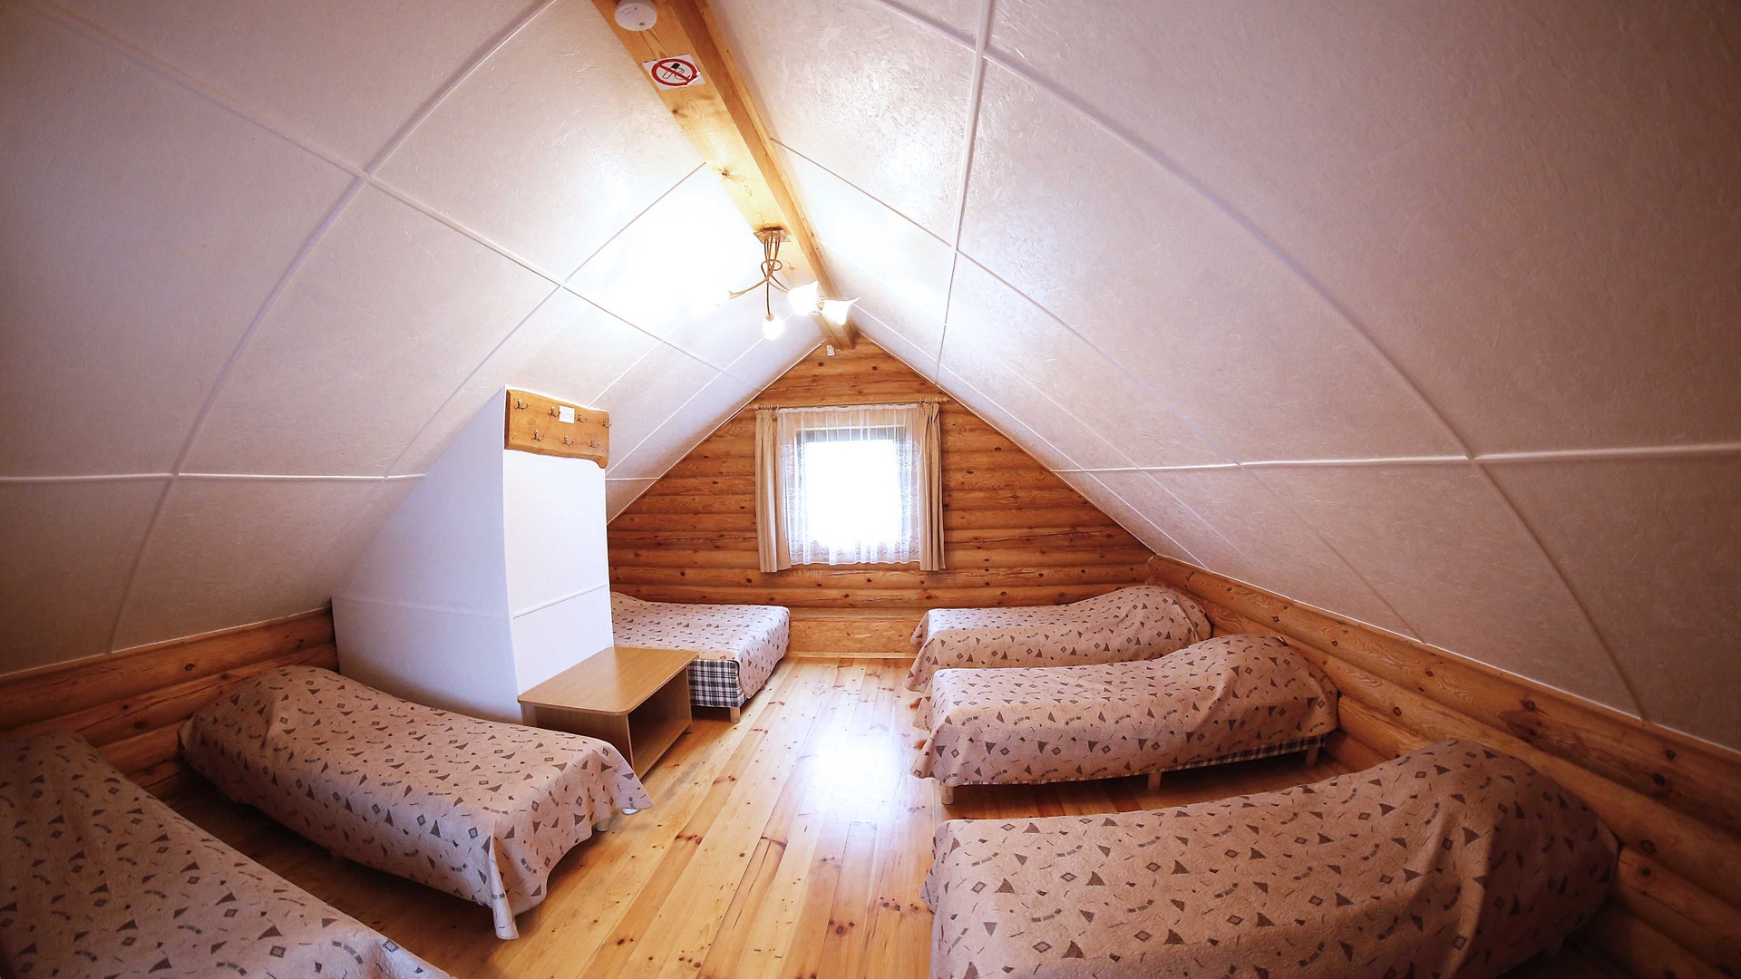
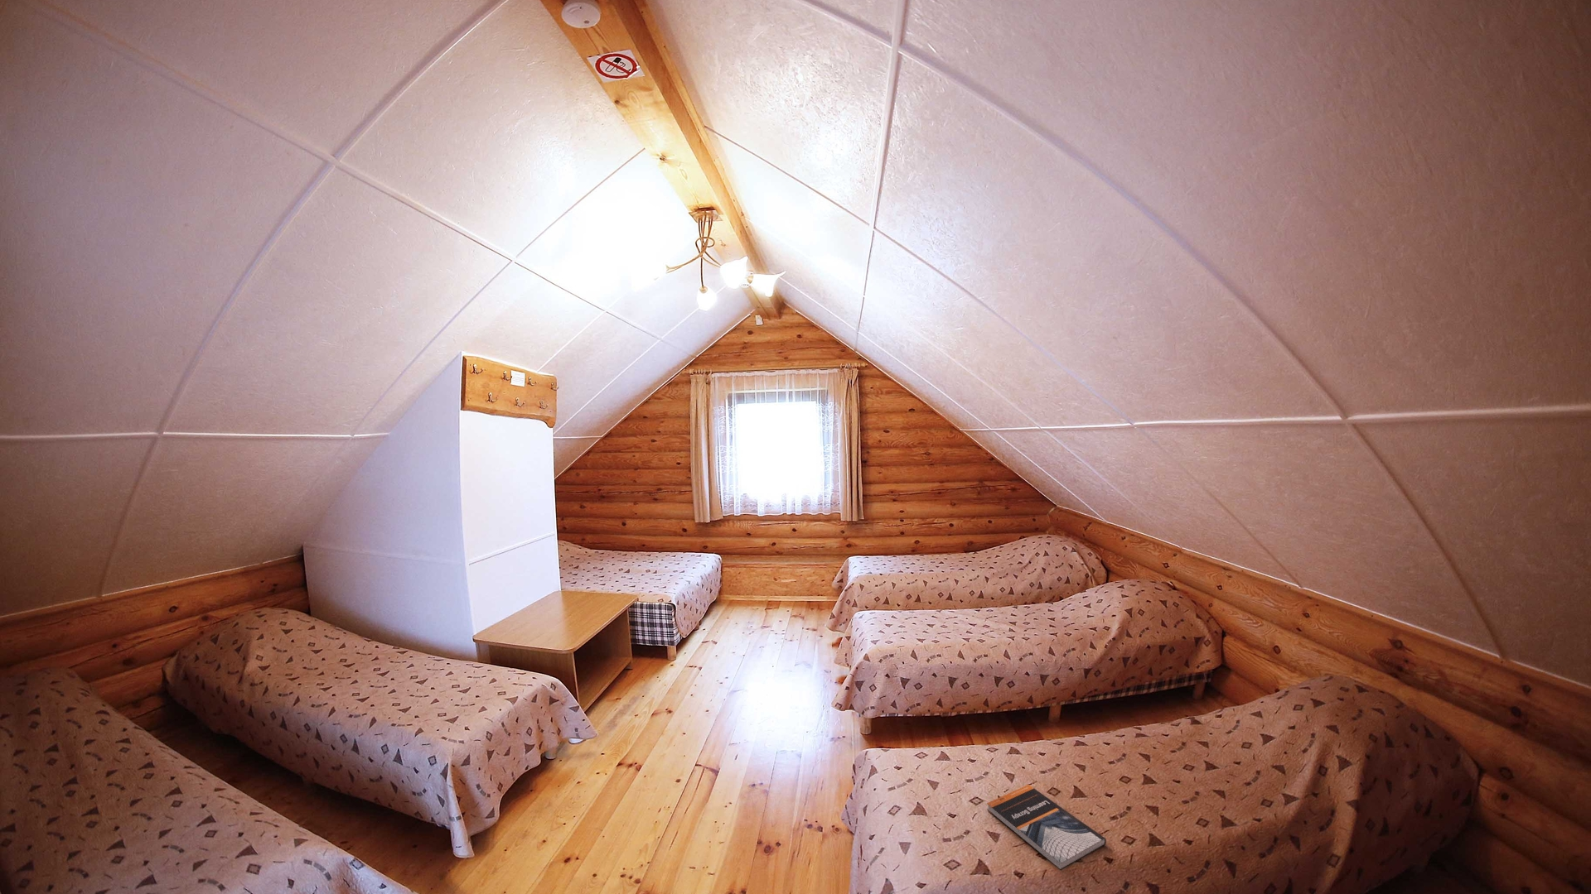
+ book (1044, 822)
